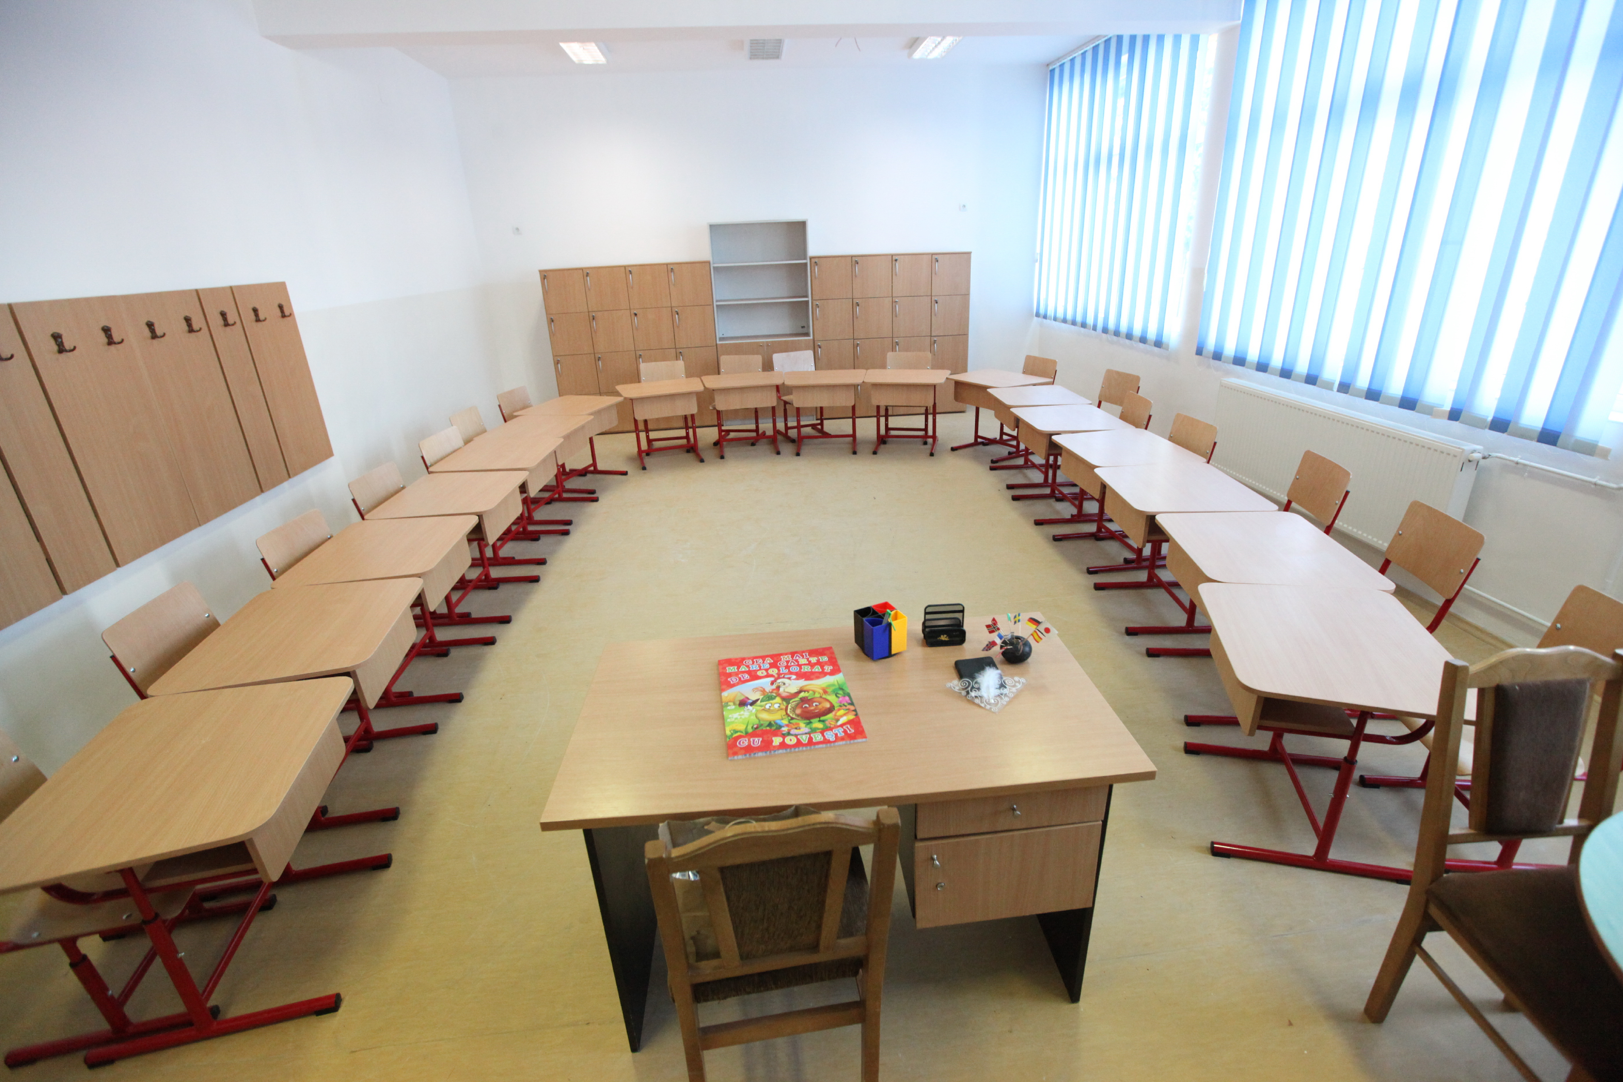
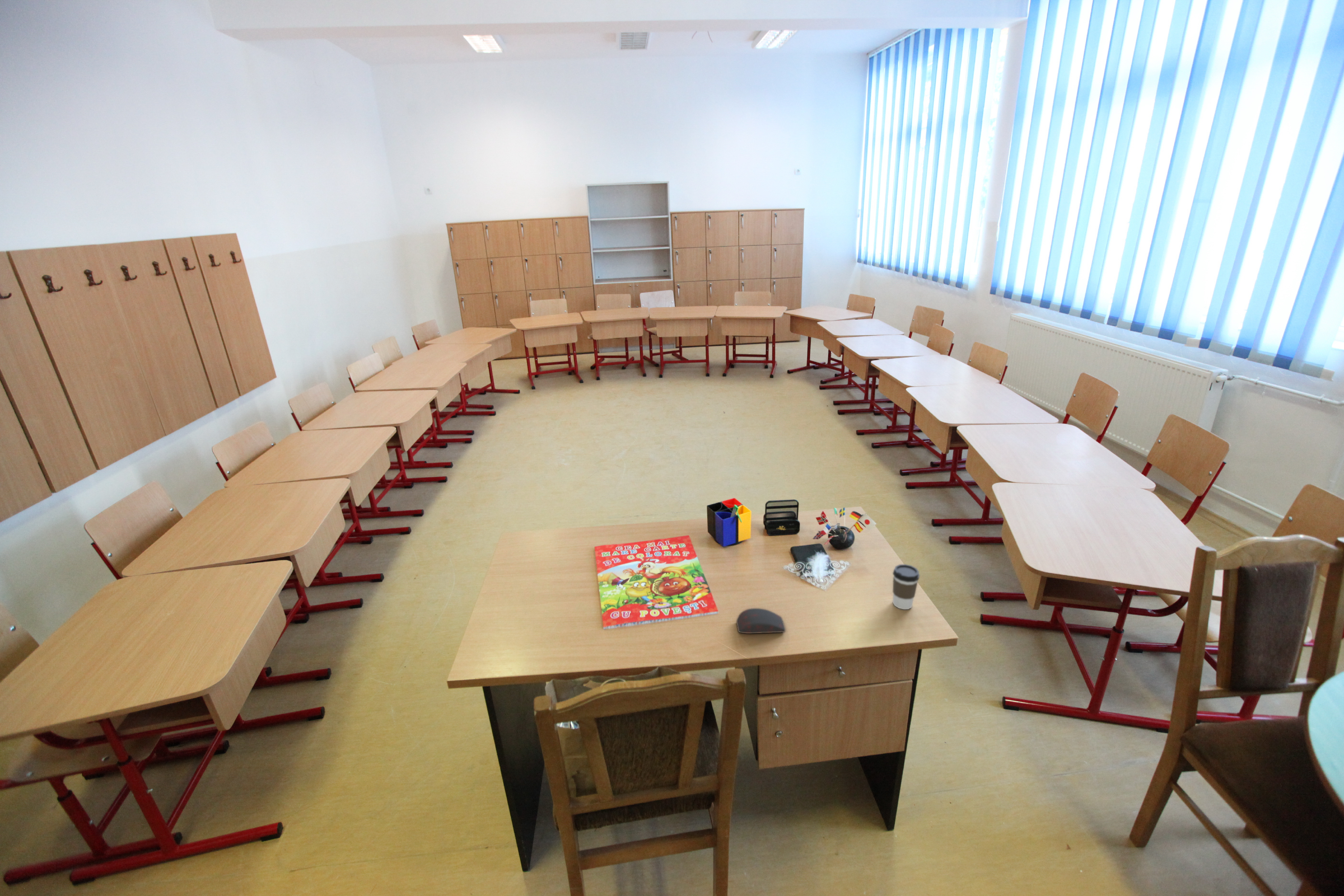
+ computer mouse (760, 620)
+ coffee cup (904, 587)
